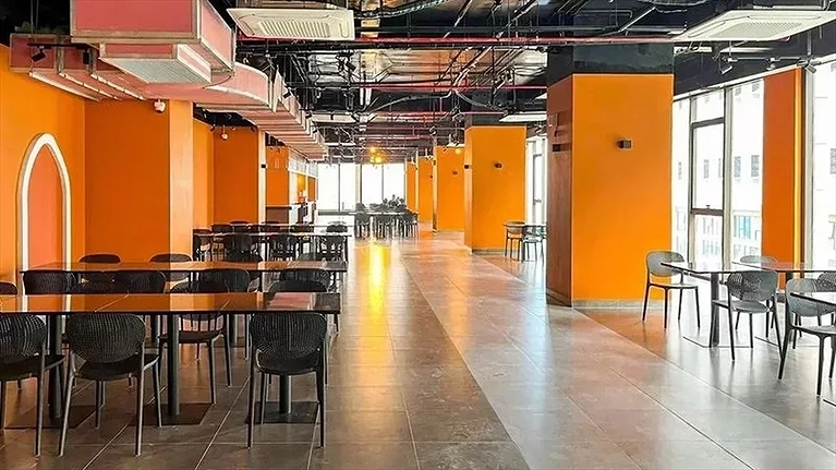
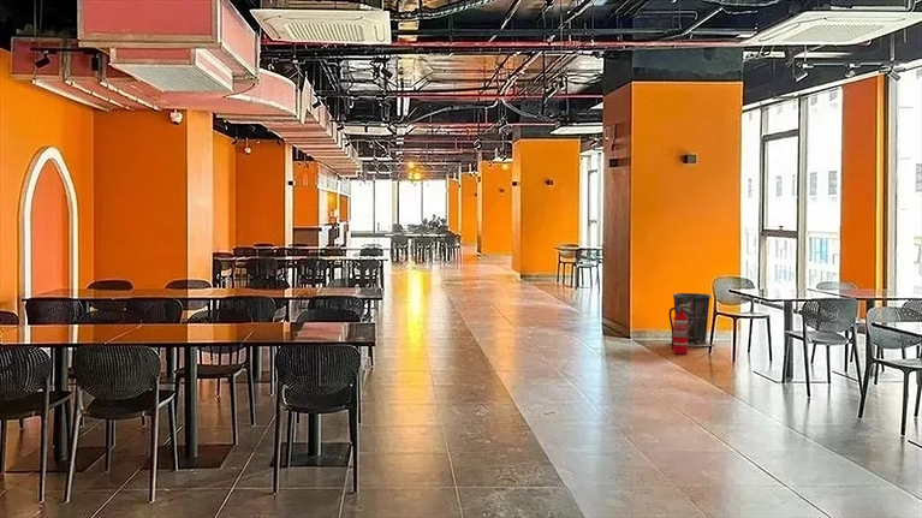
+ trash can (691, 318)
+ fire extinguisher (679, 328)
